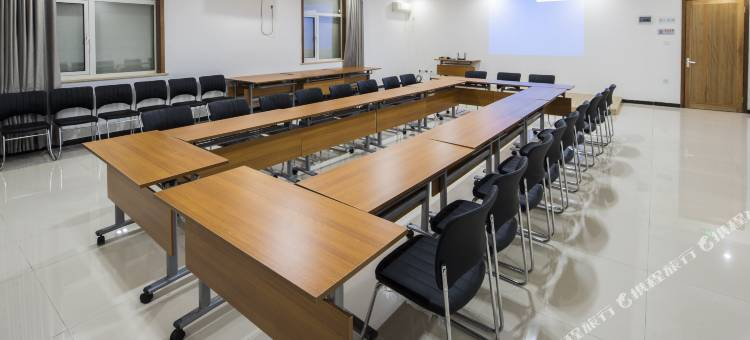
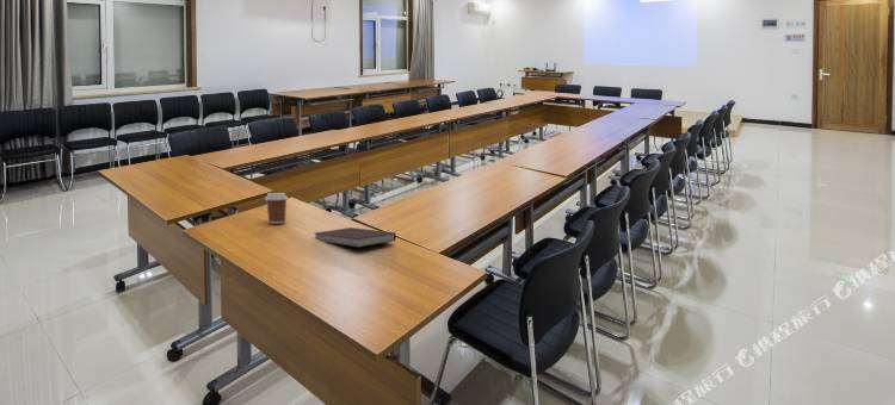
+ coffee cup (276, 207)
+ notebook (354, 236)
